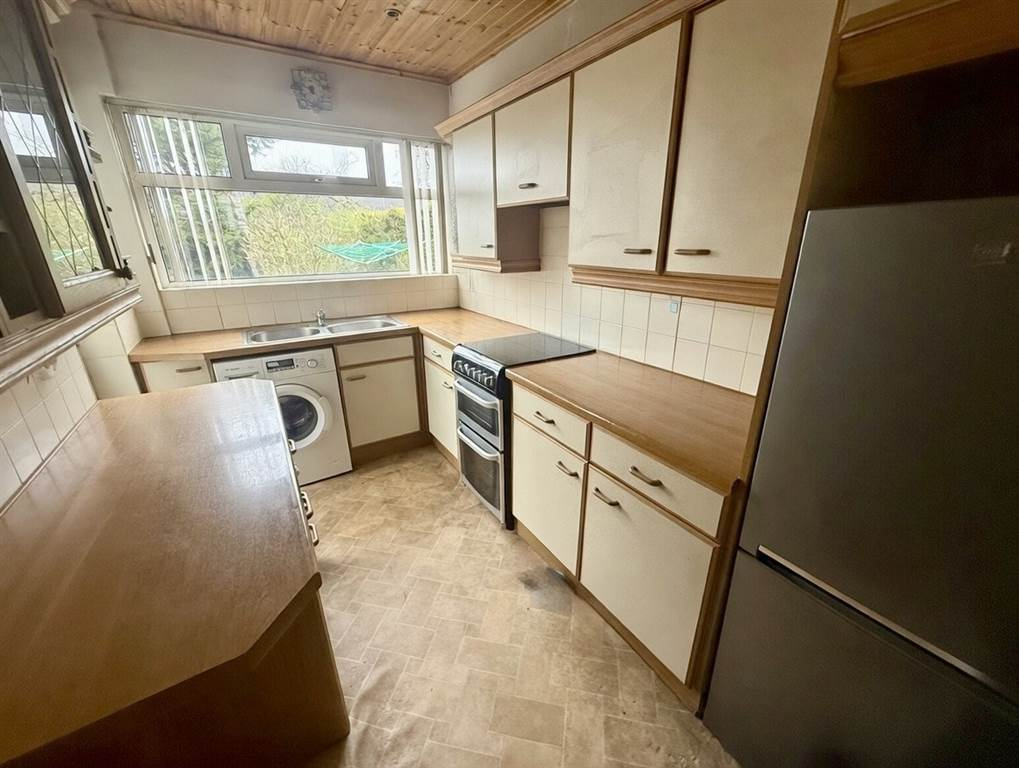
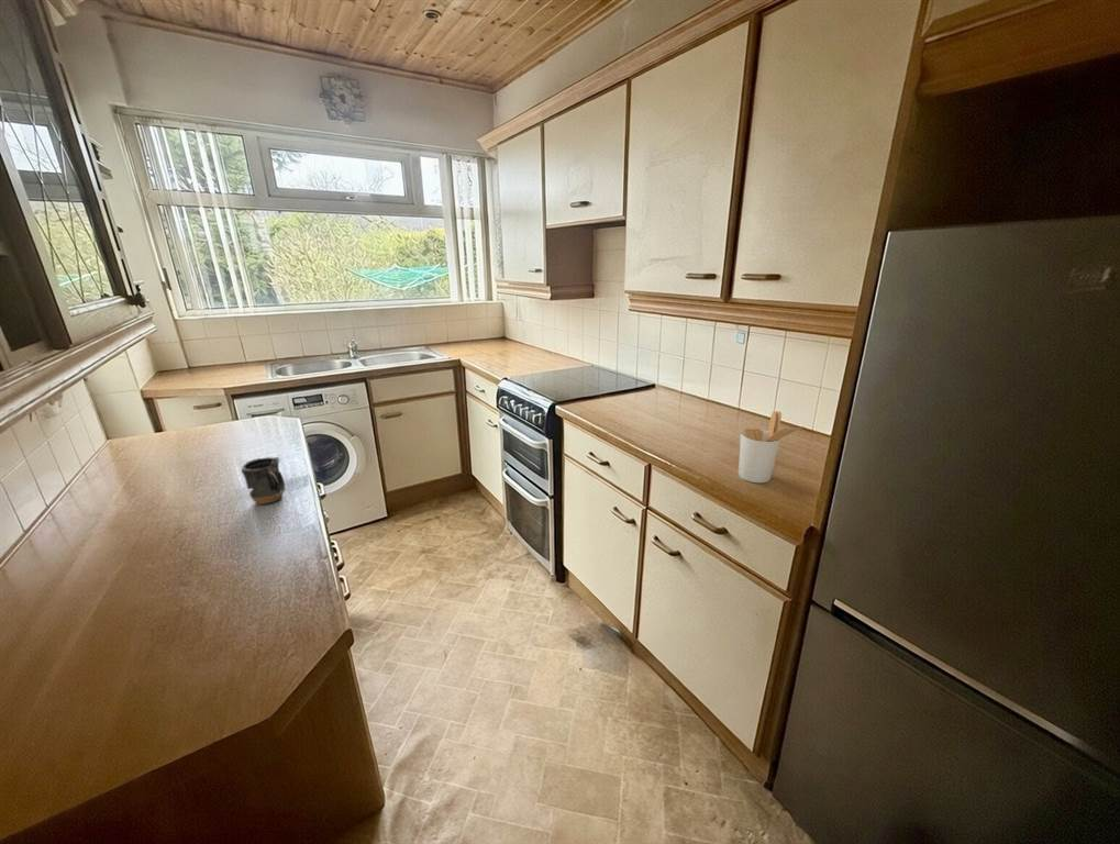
+ mug (266, 480)
+ utensil holder (767, 448)
